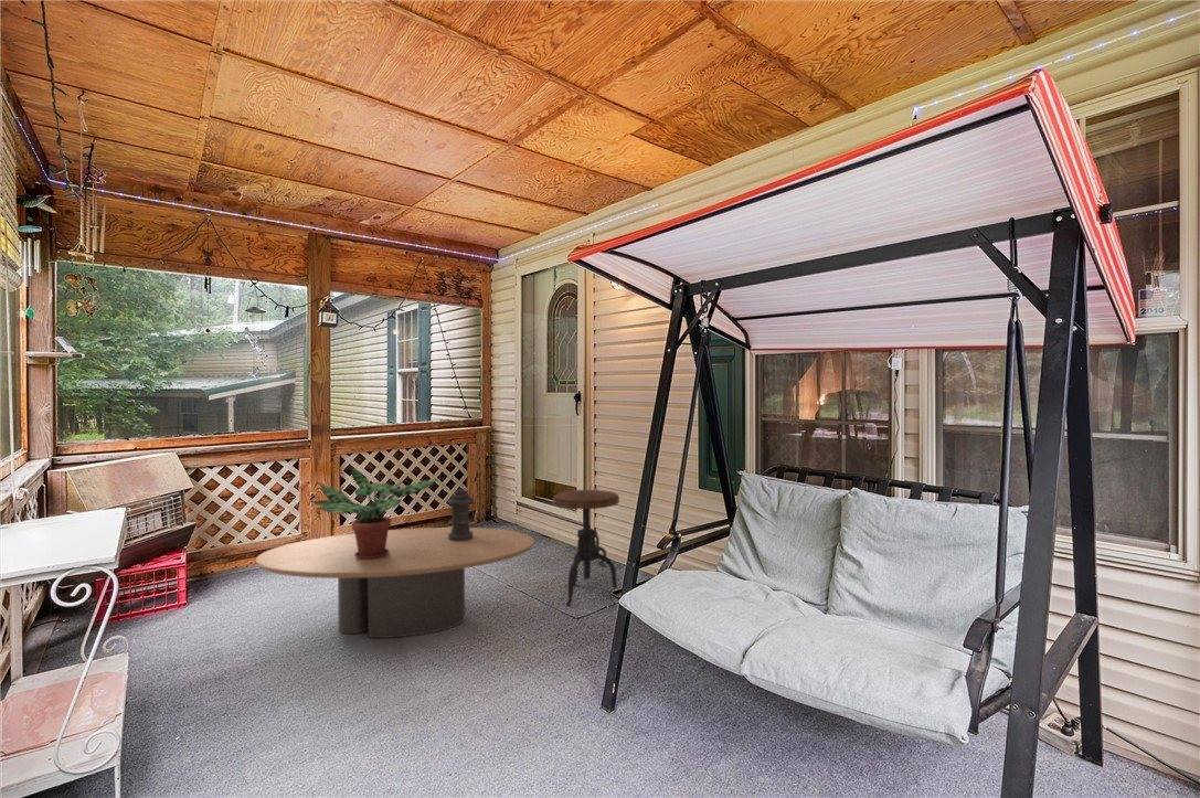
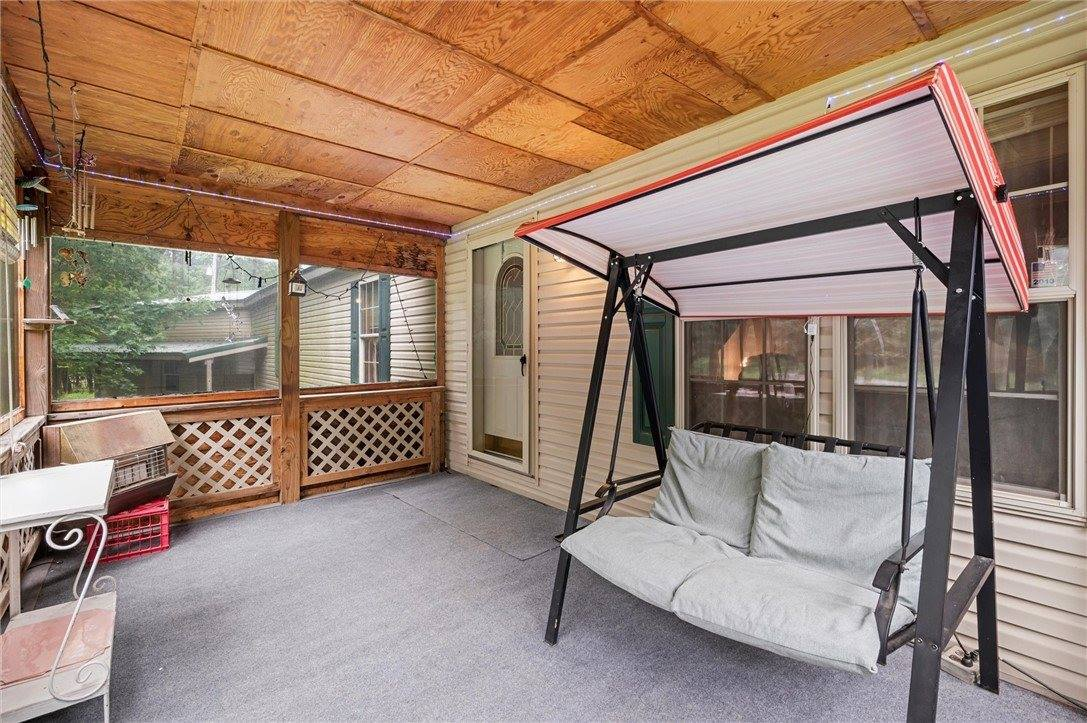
- potted plant (381, 508)
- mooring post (460, 512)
- coffee table (403, 585)
- side table (586, 544)
